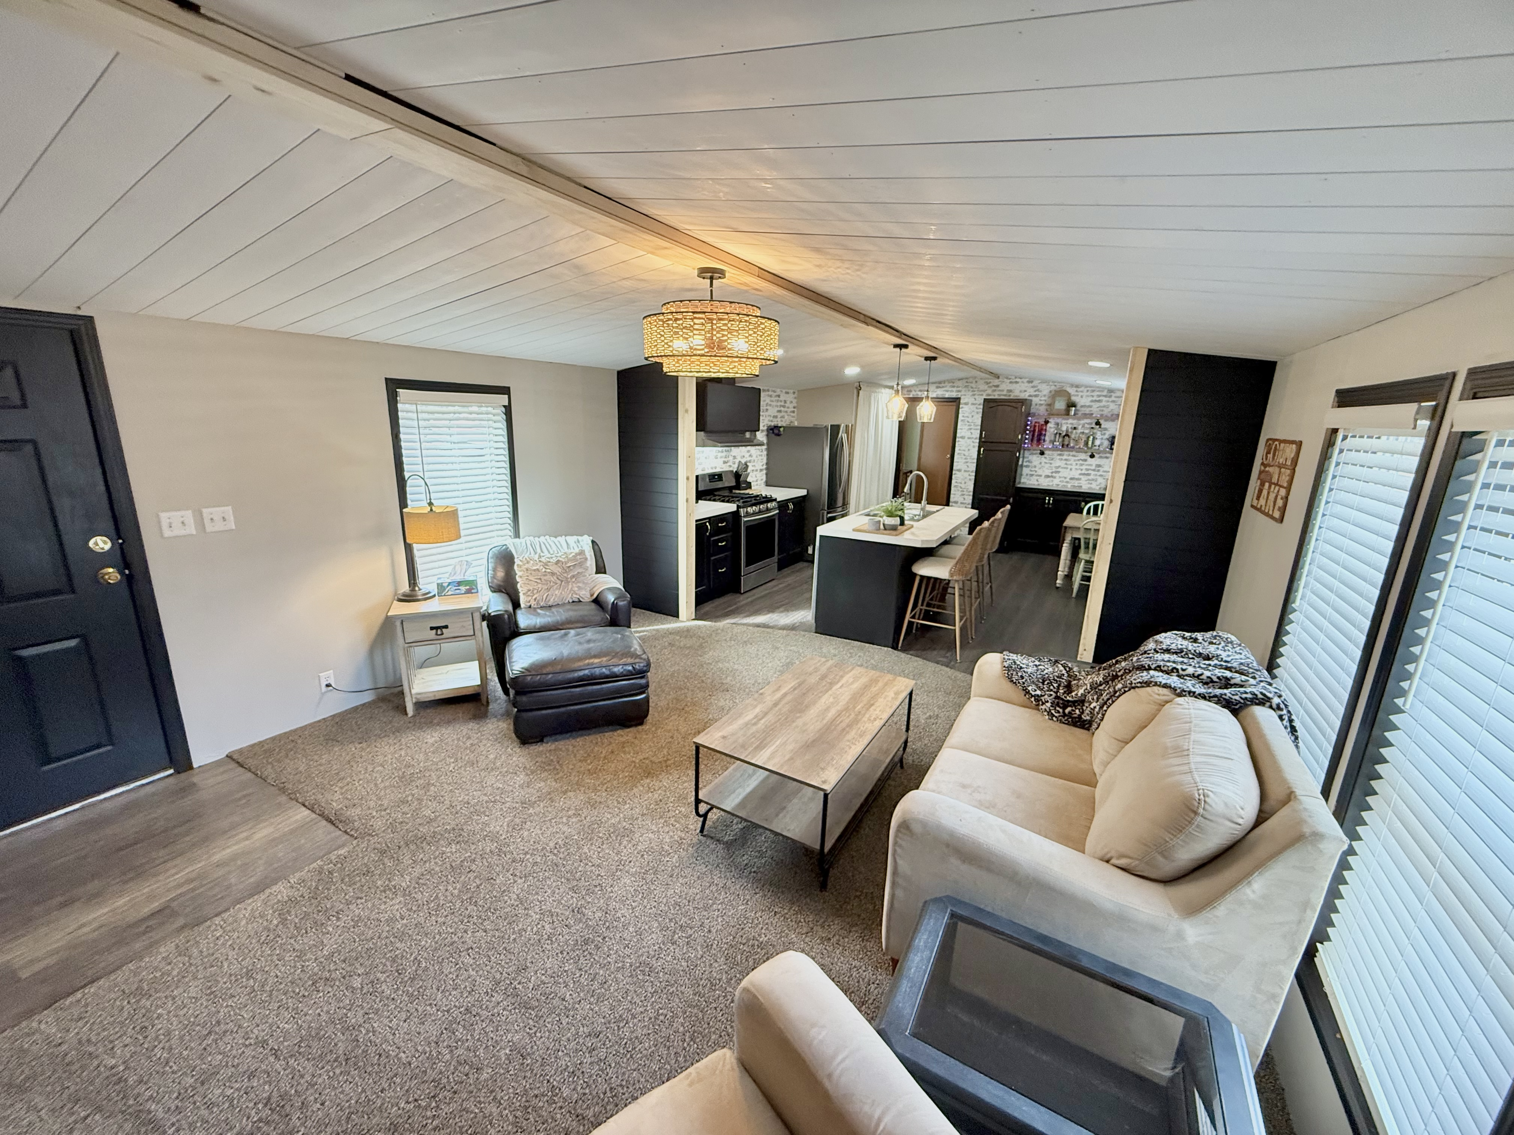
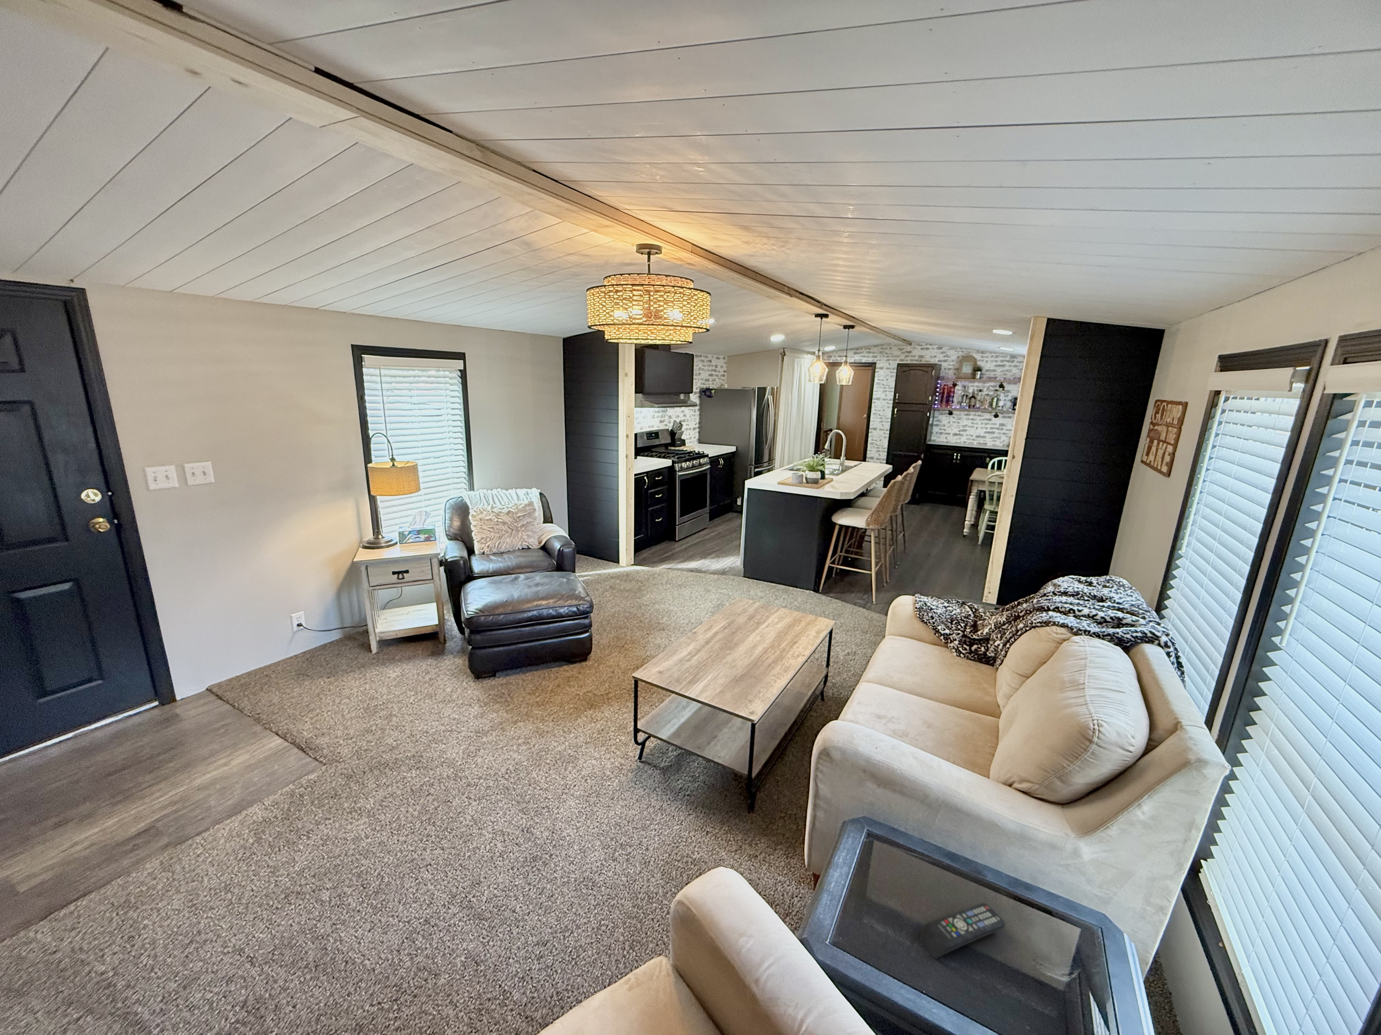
+ remote control (962, 927)
